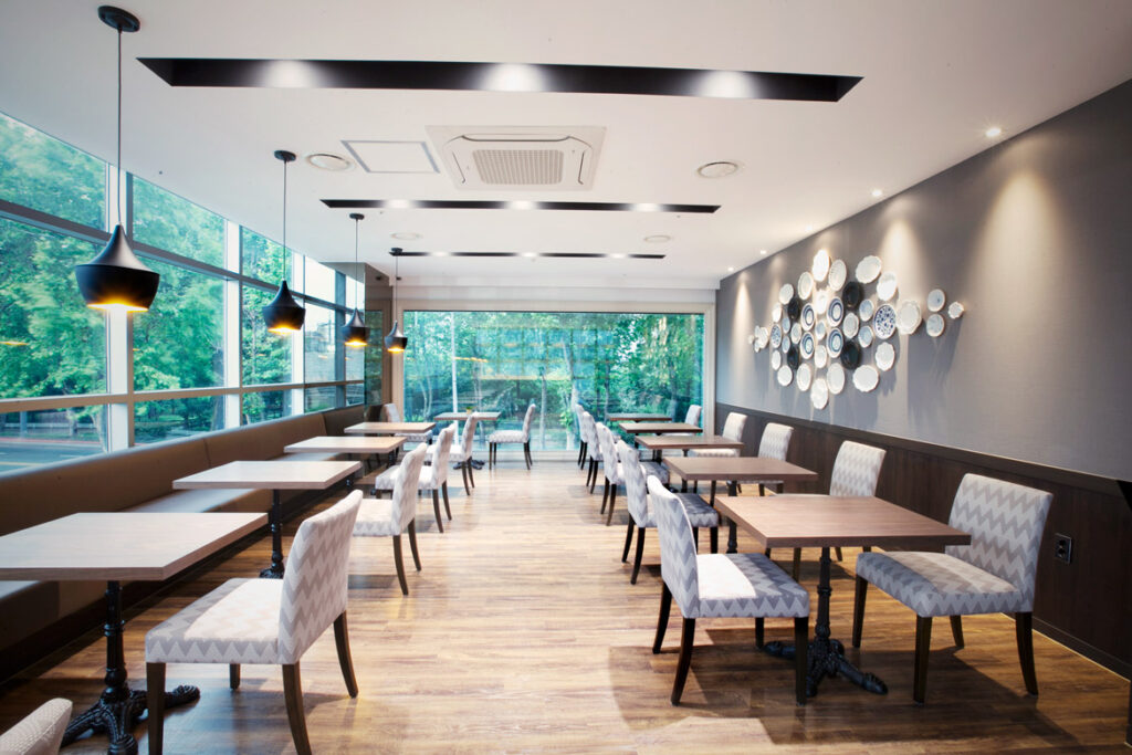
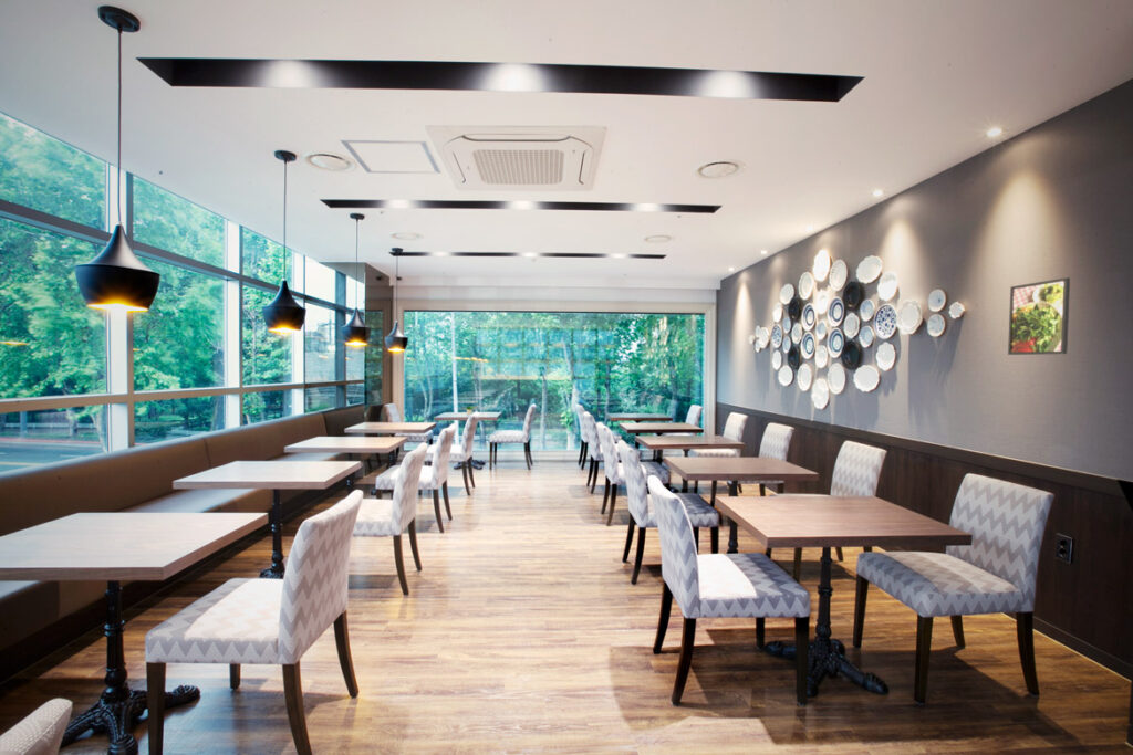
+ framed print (1037, 318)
